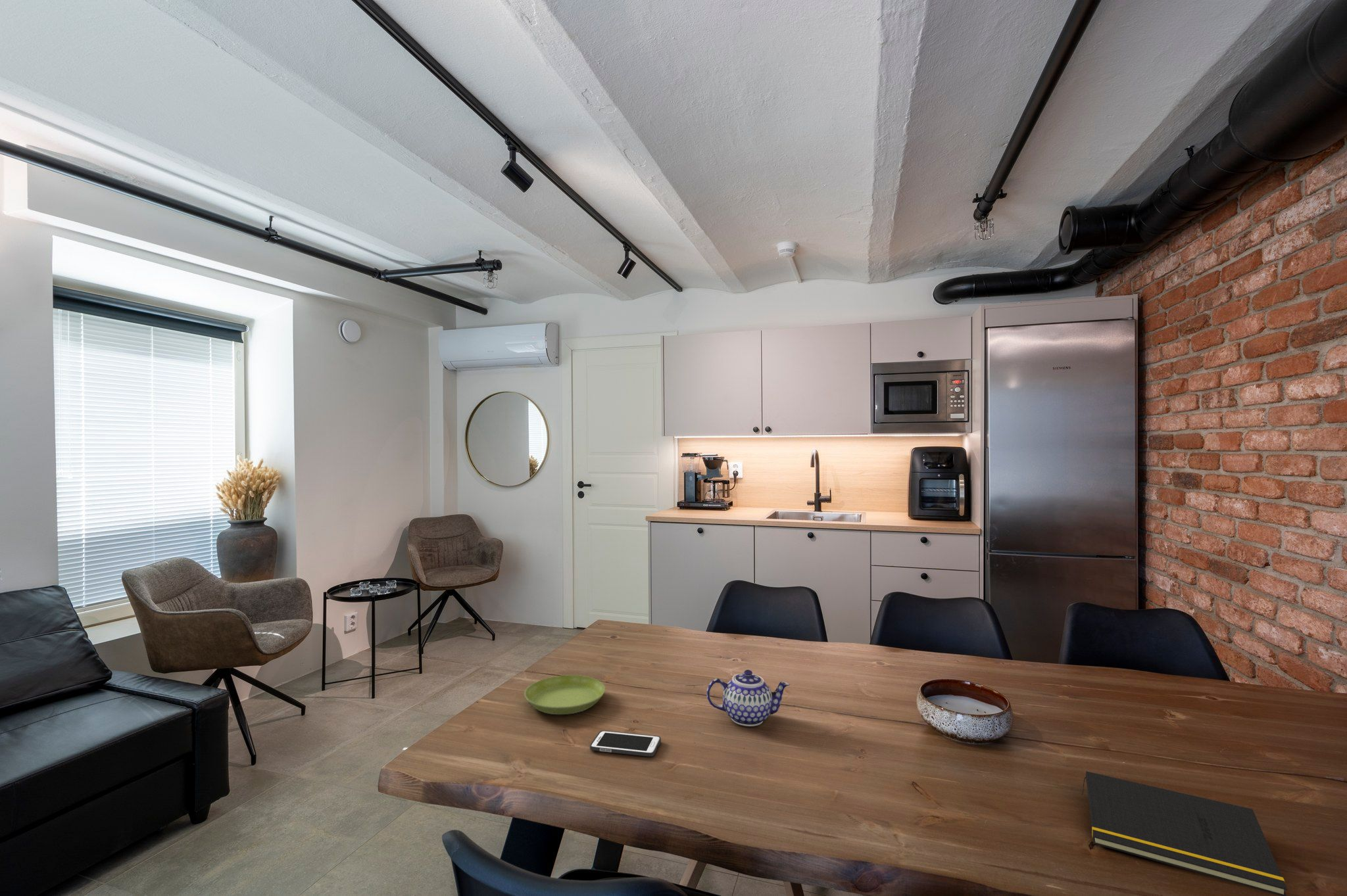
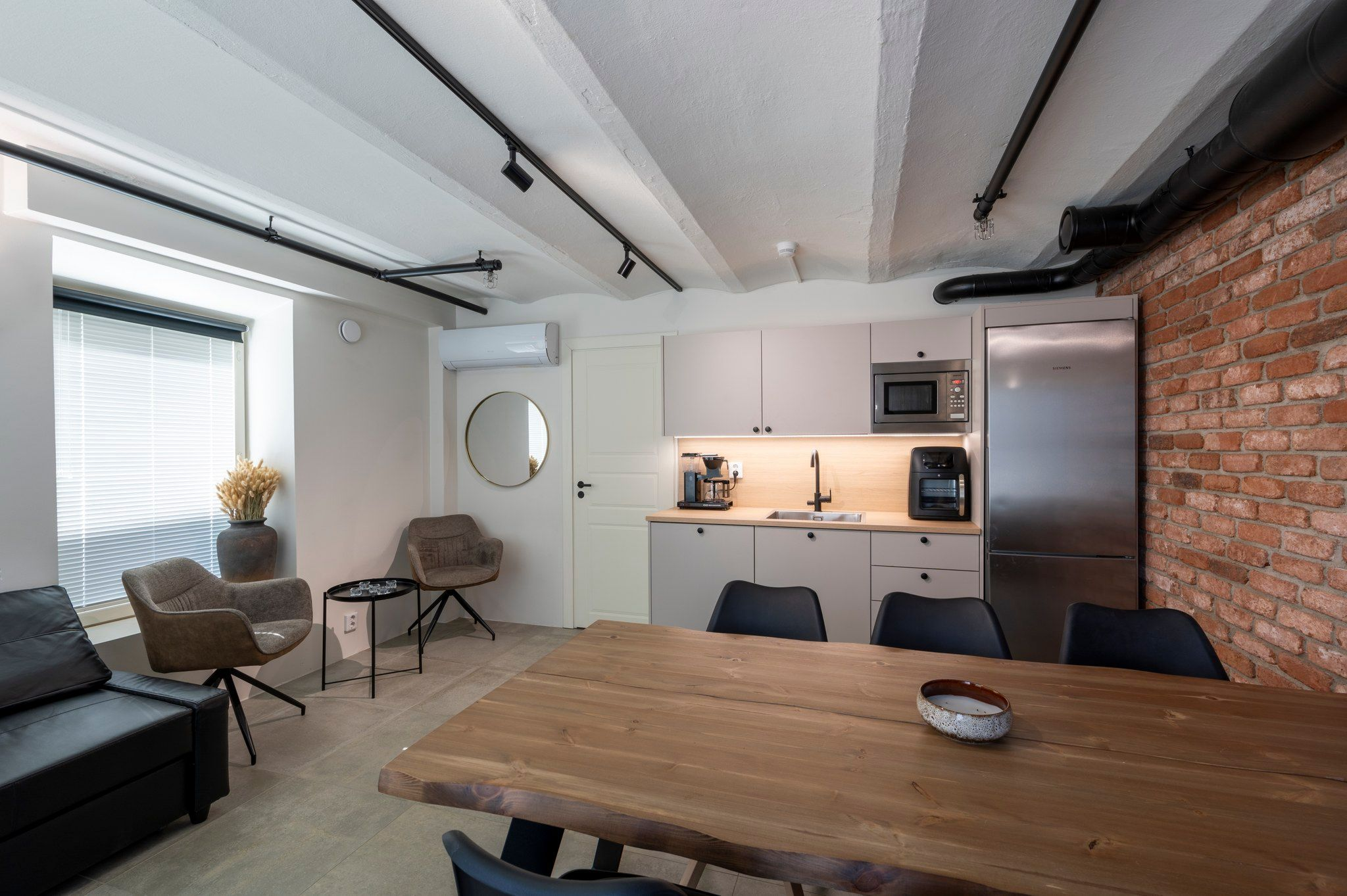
- saucer (565, 696)
- notepad (1173, 826)
- teapot (748, 694)
- cell phone (625, 743)
